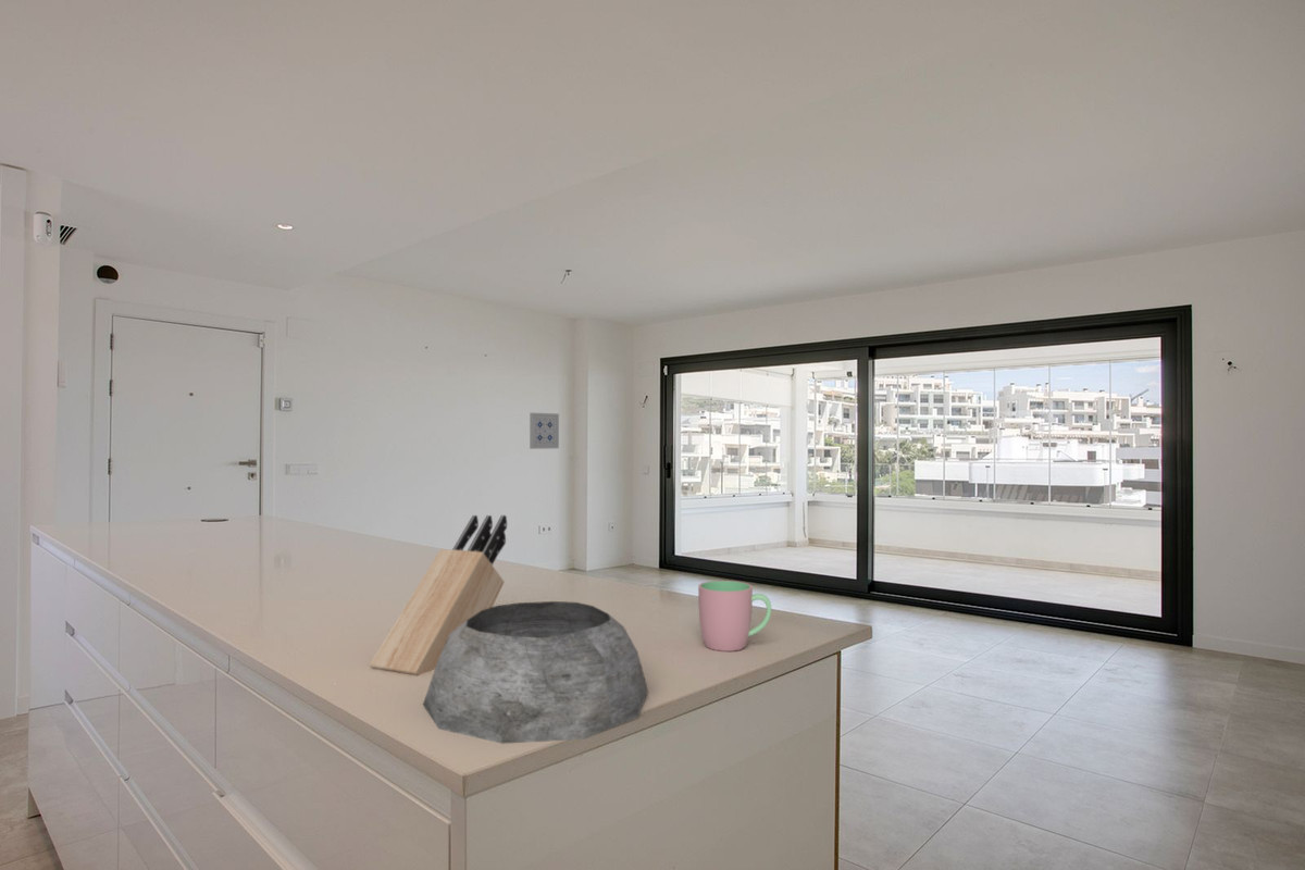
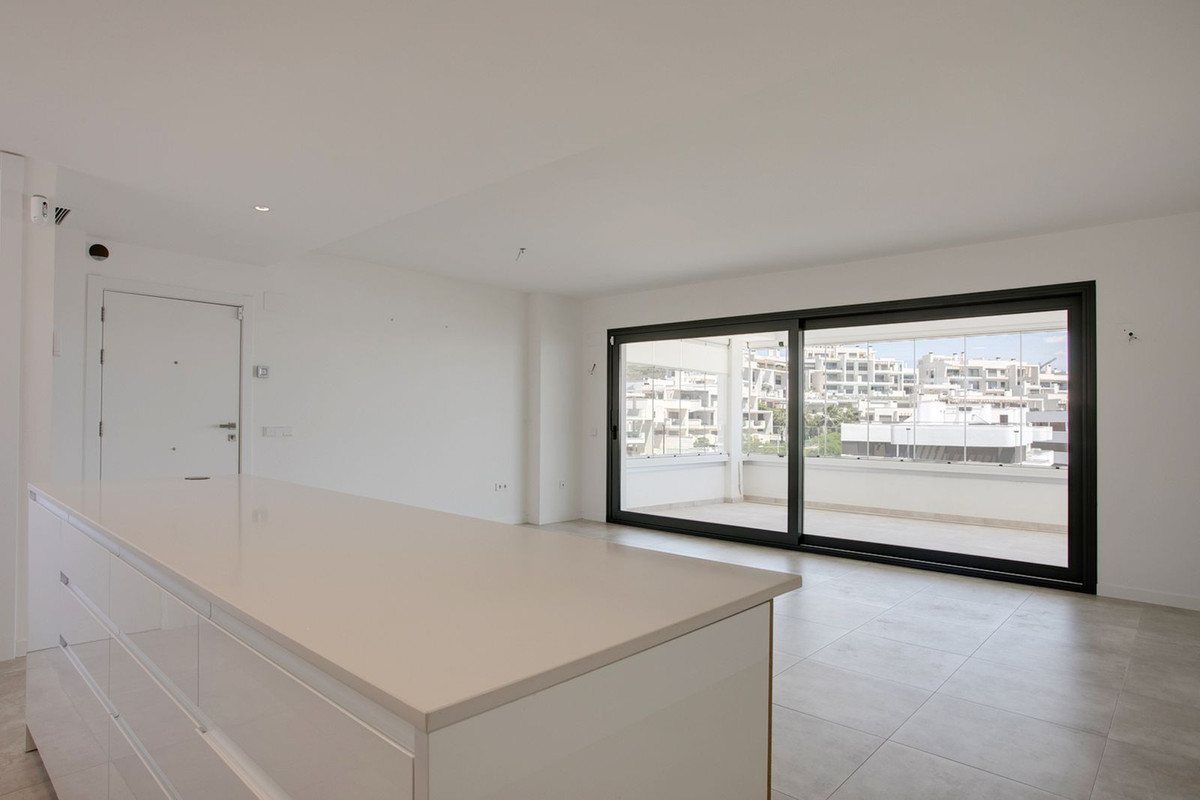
- knife block (449, 585)
- cup (734, 616)
- wall art (544, 431)
- plant pot (538, 657)
